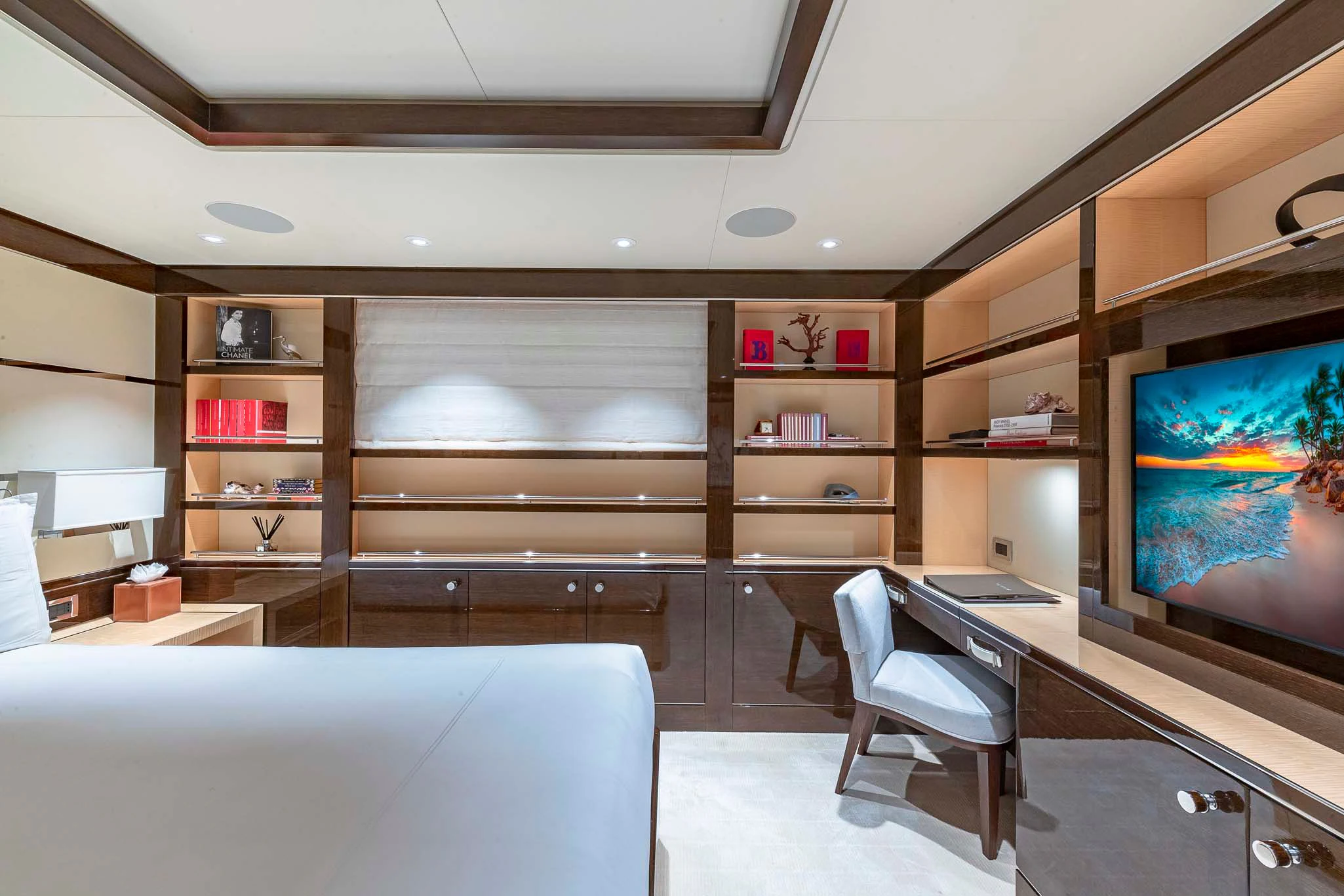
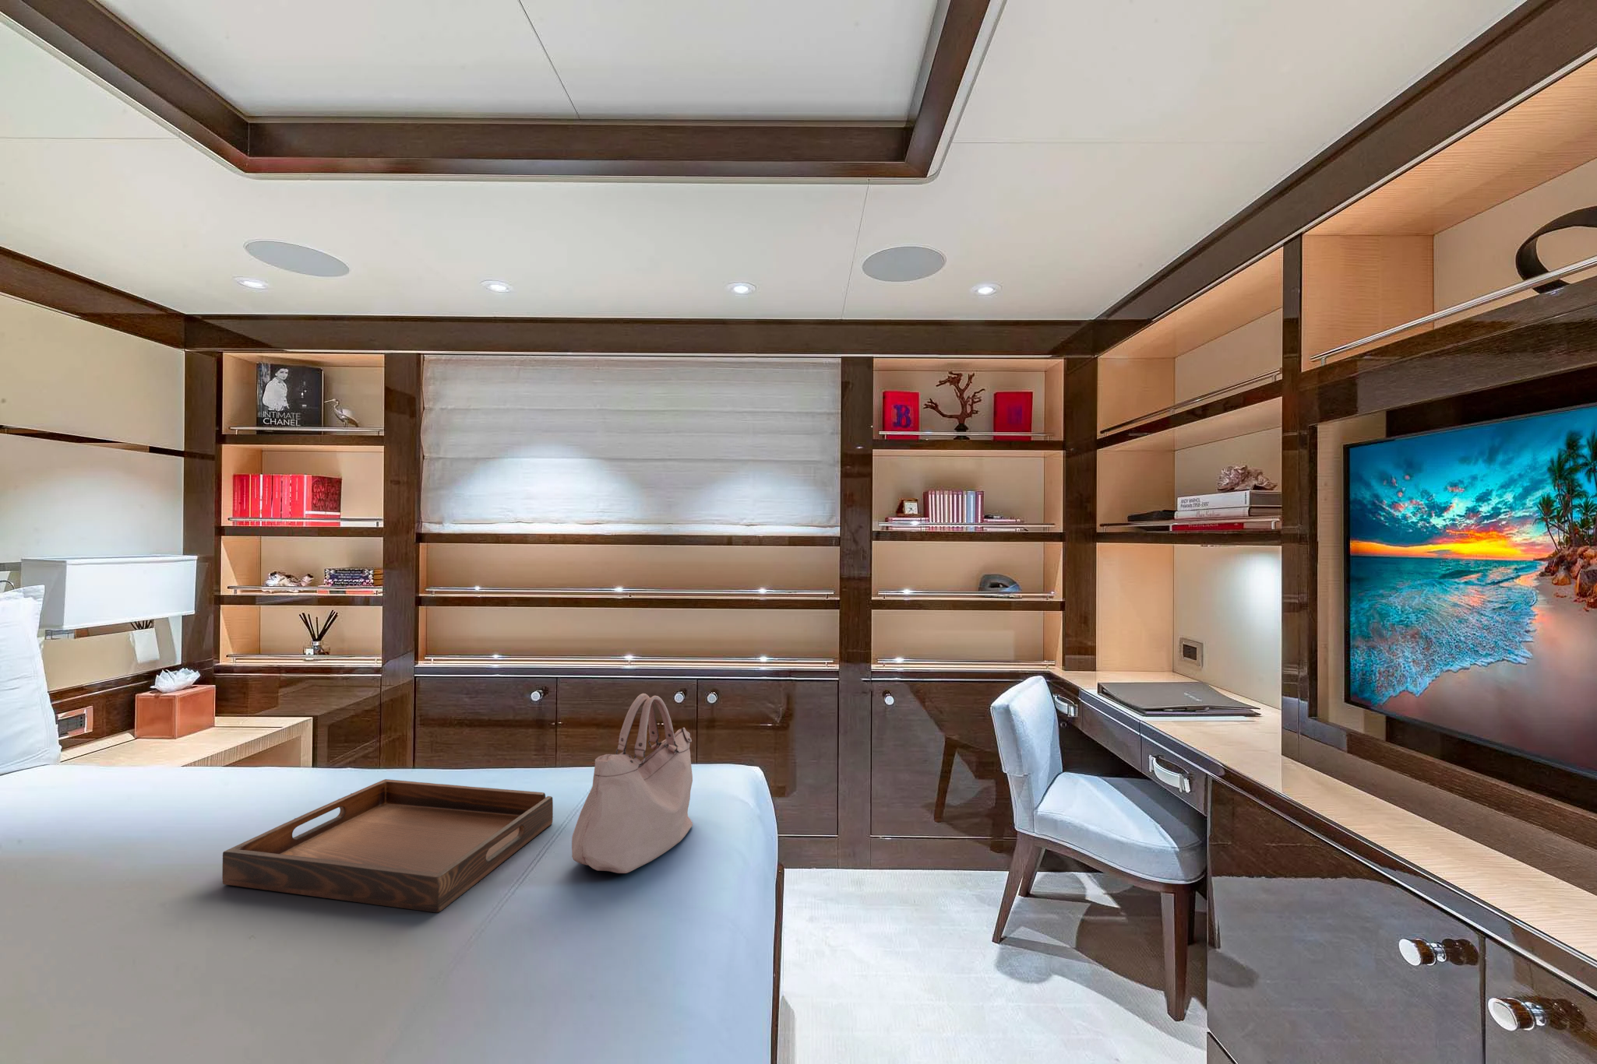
+ serving tray (406, 835)
+ handbag (640, 770)
